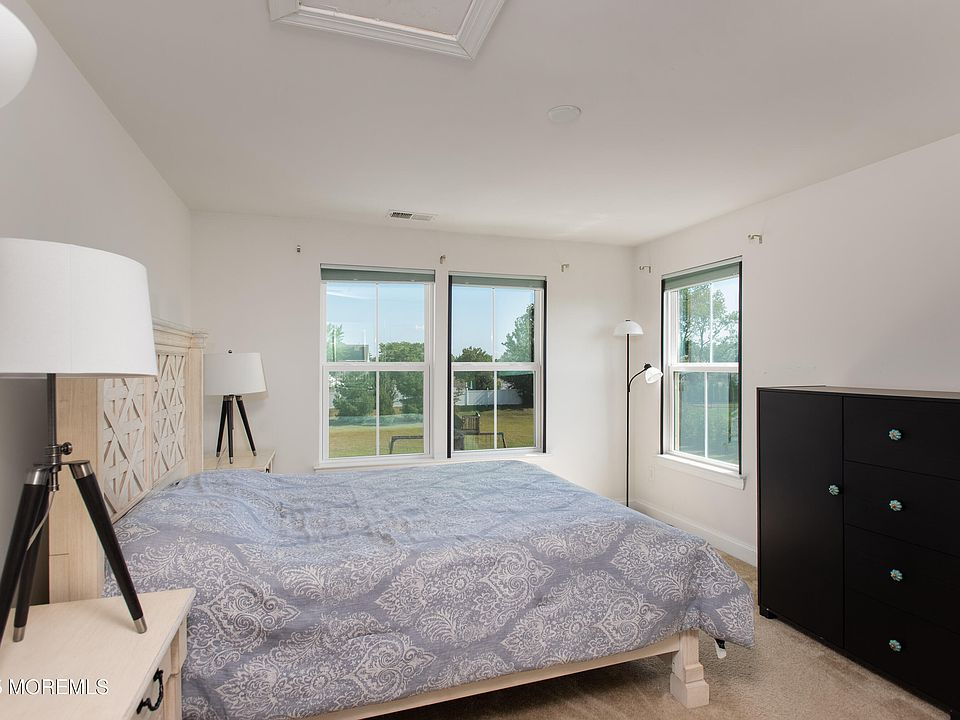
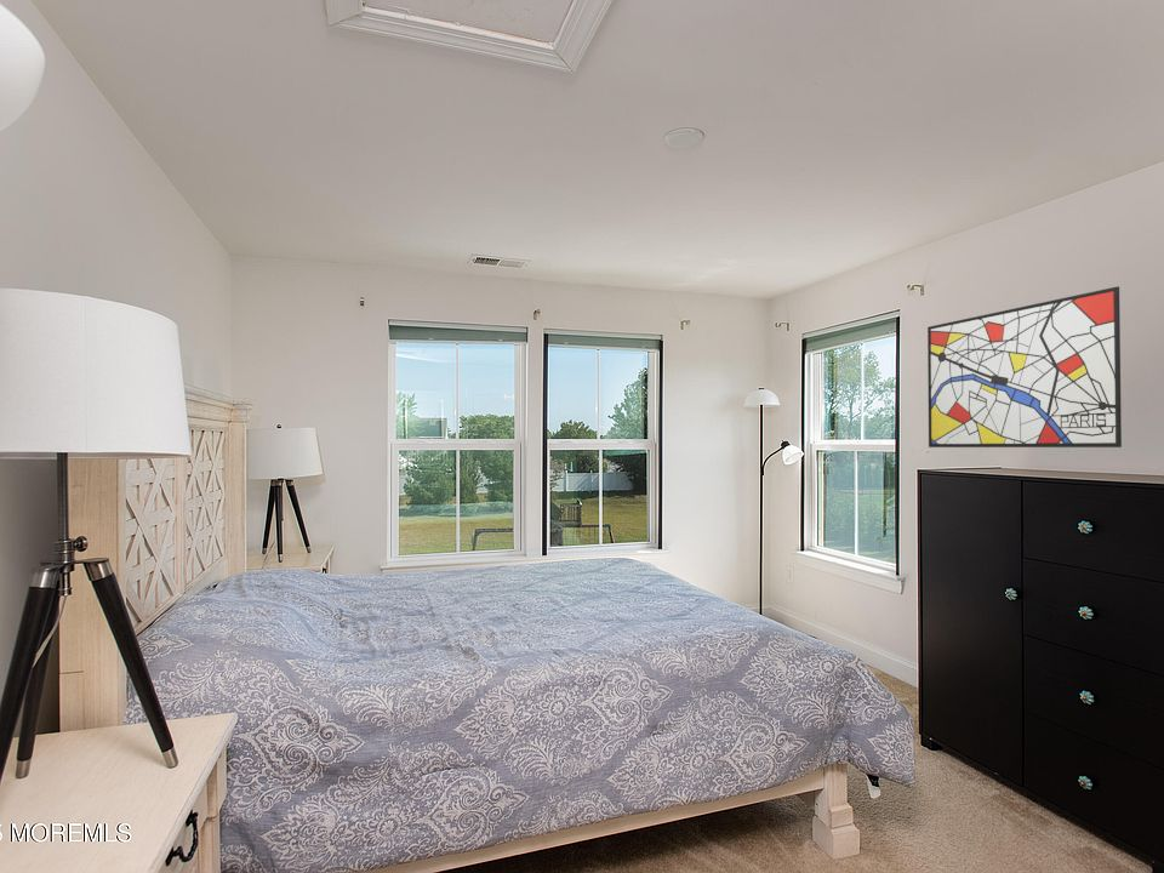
+ wall art (1010, 378)
